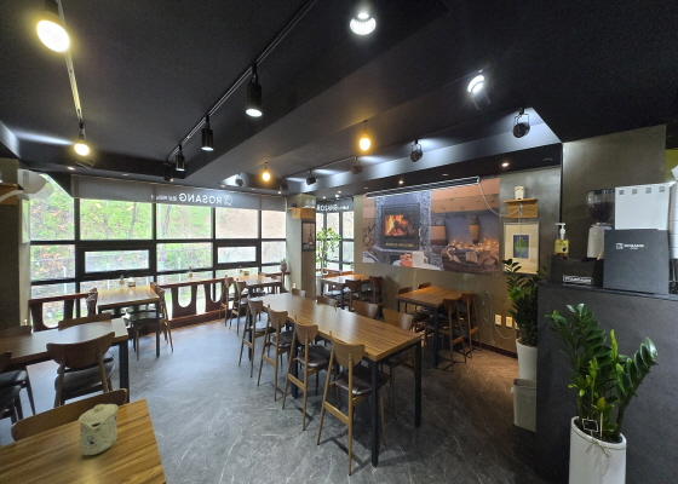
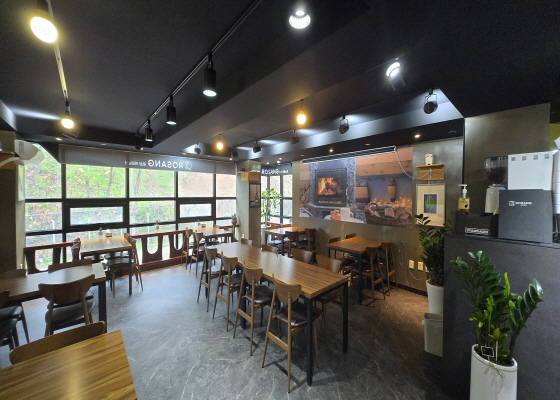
- mug (99, 425)
